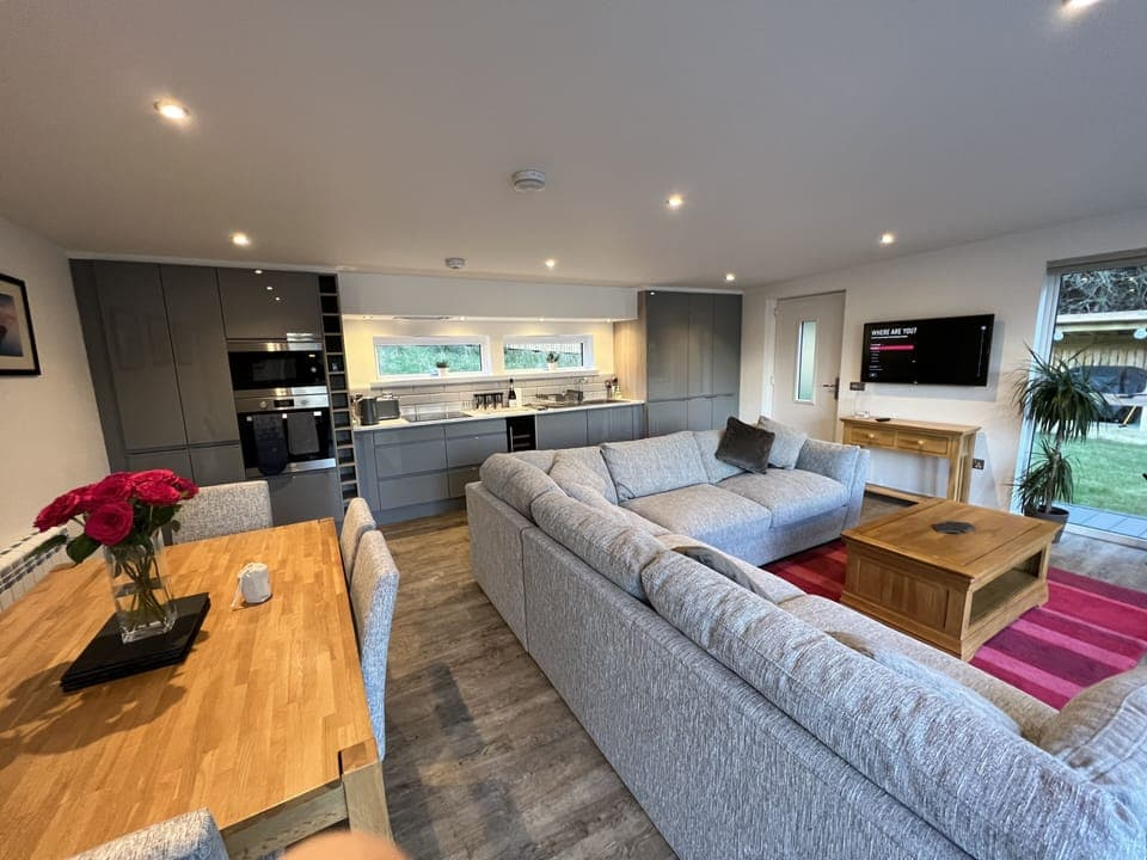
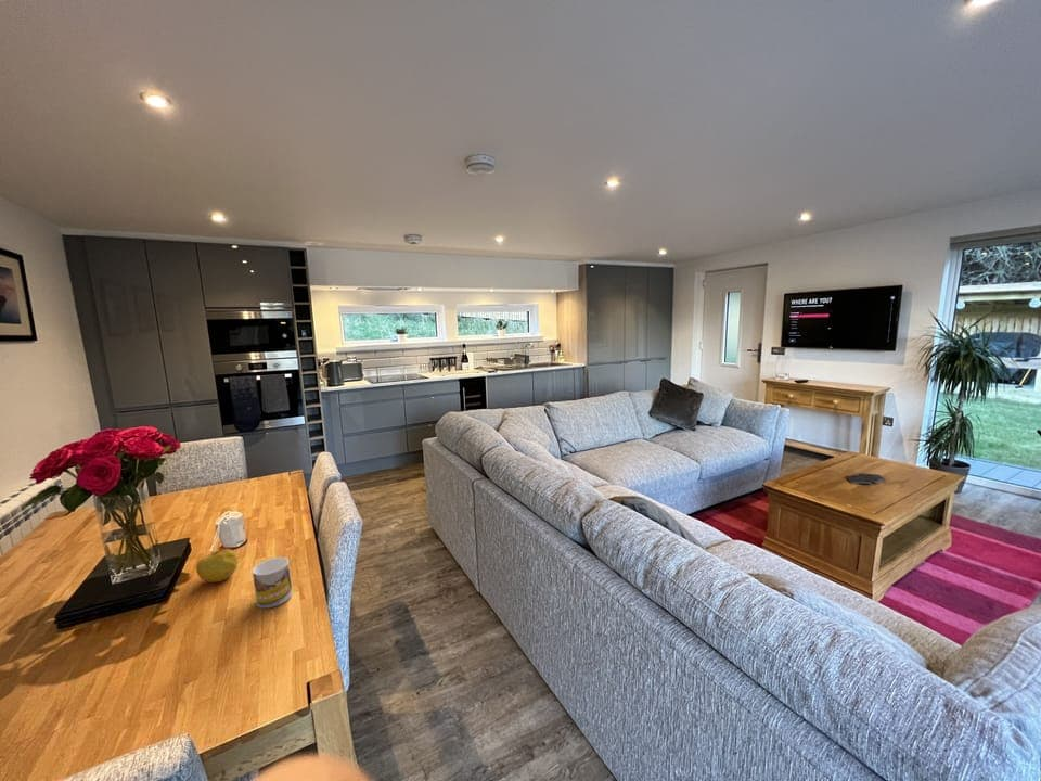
+ apple (217, 564)
+ mug (270, 579)
